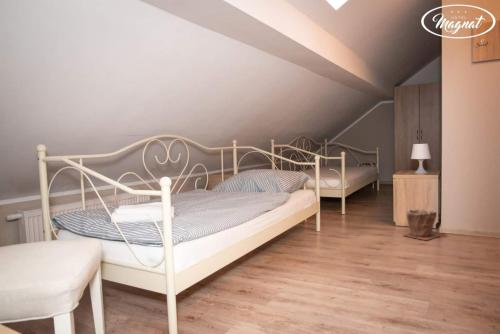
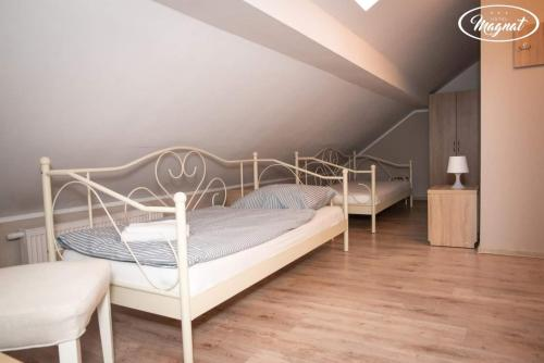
- plant pot (421, 222)
